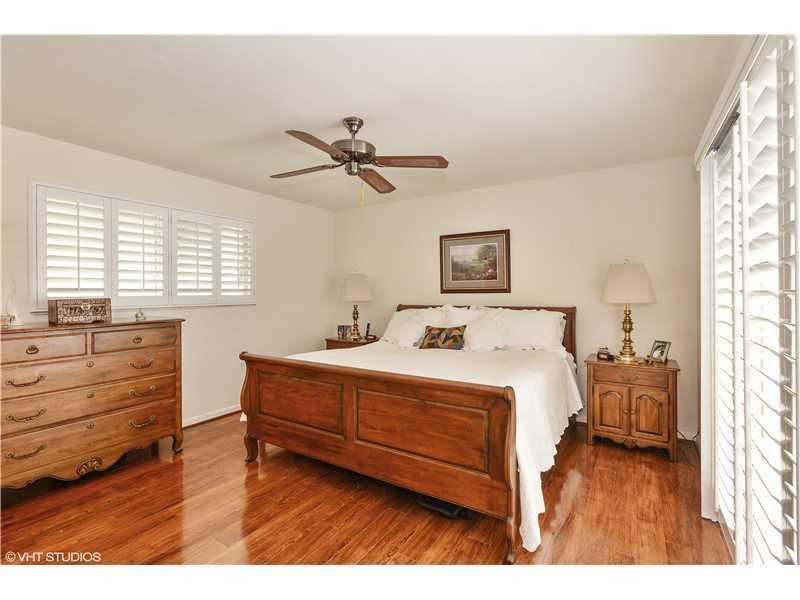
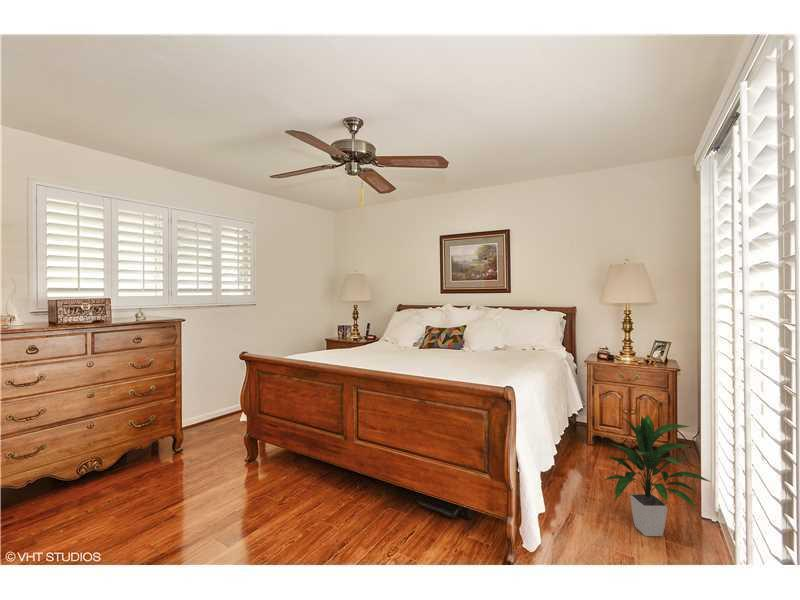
+ indoor plant (648, 470)
